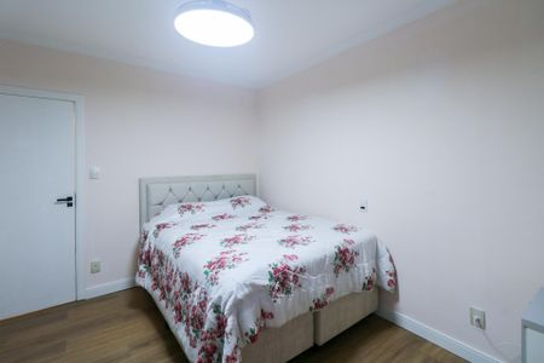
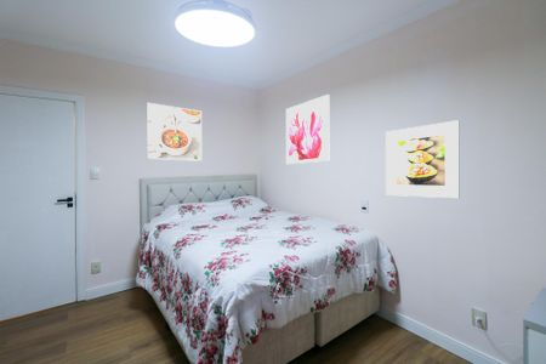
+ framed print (419, 161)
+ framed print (175, 133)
+ wall art (306, 132)
